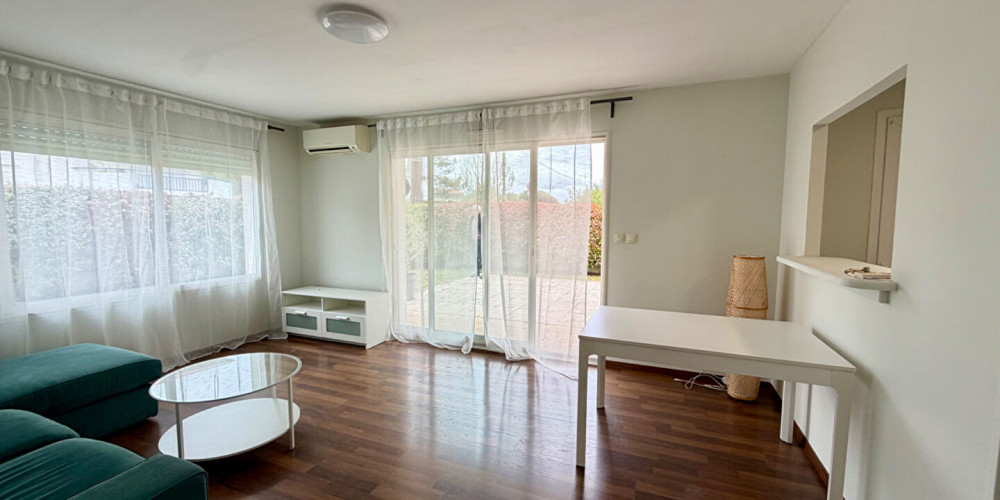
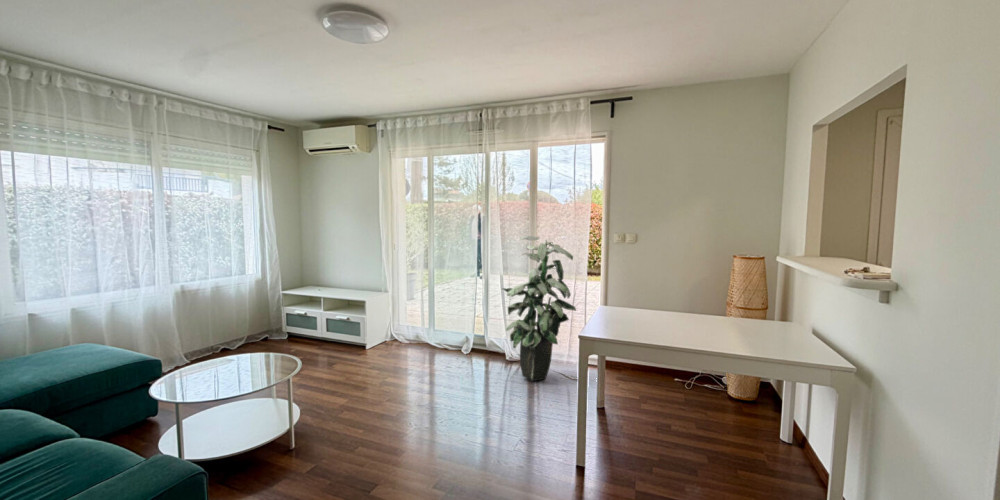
+ indoor plant (536, 306)
